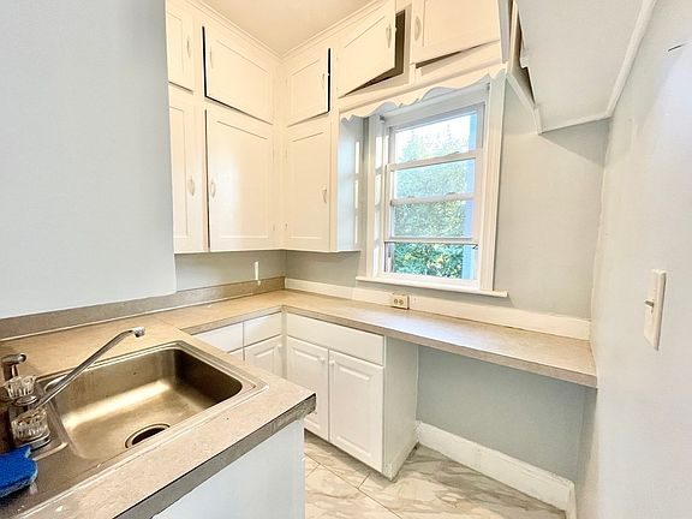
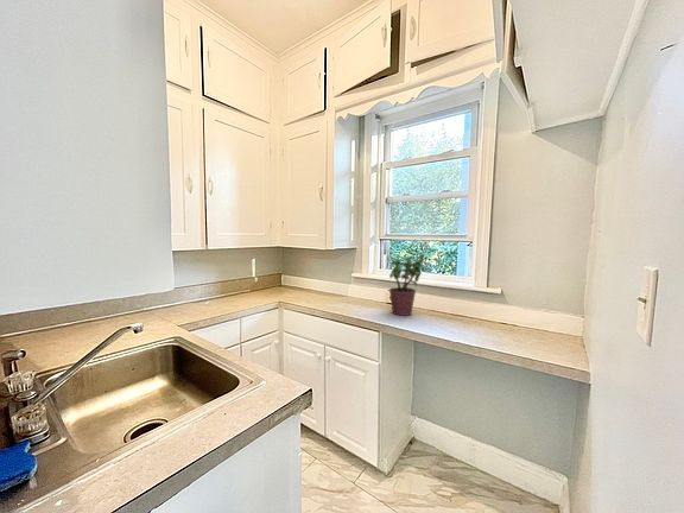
+ potted plant (403, 285)
